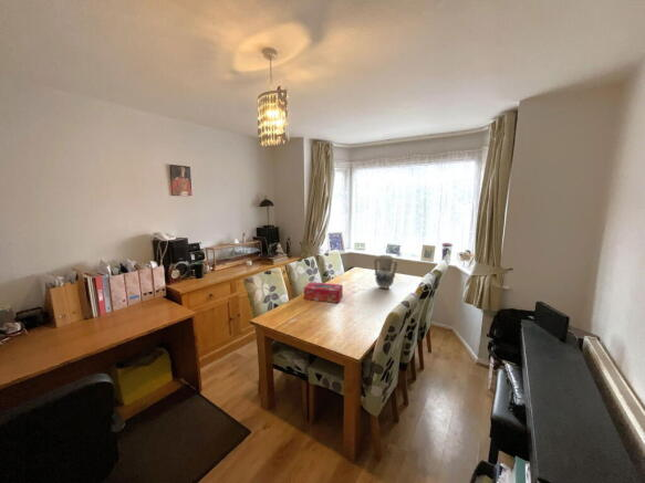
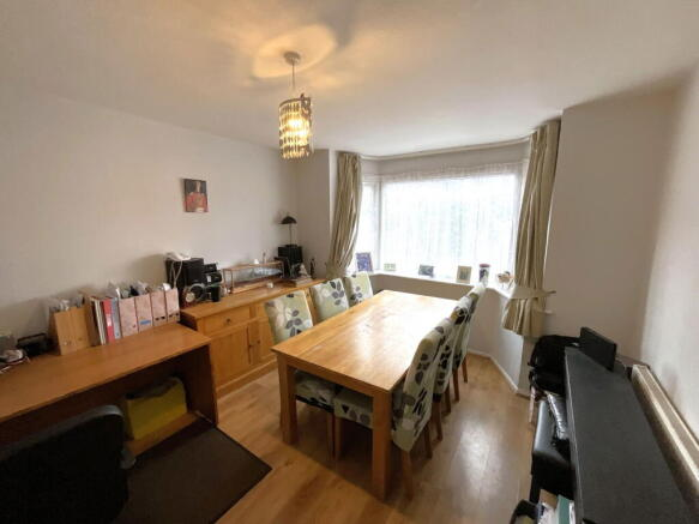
- tissue box (323, 292)
- vase (385, 272)
